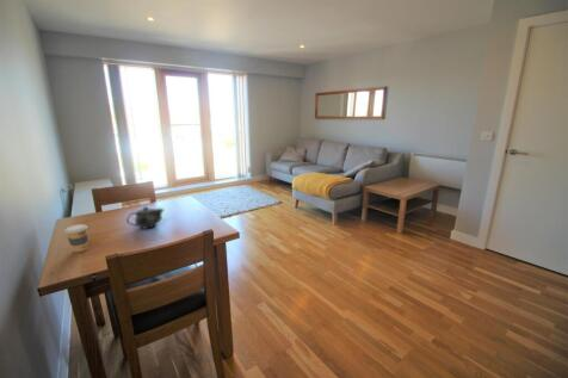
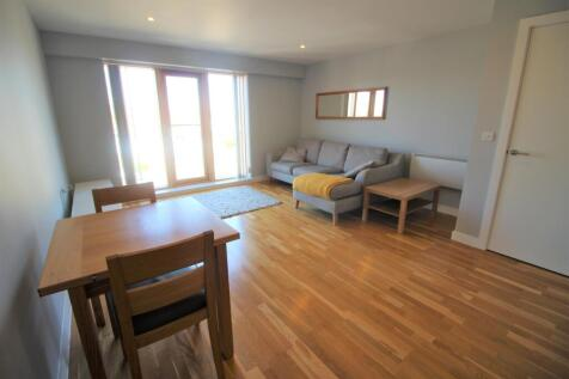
- chinaware (146, 216)
- coffee cup (78, 238)
